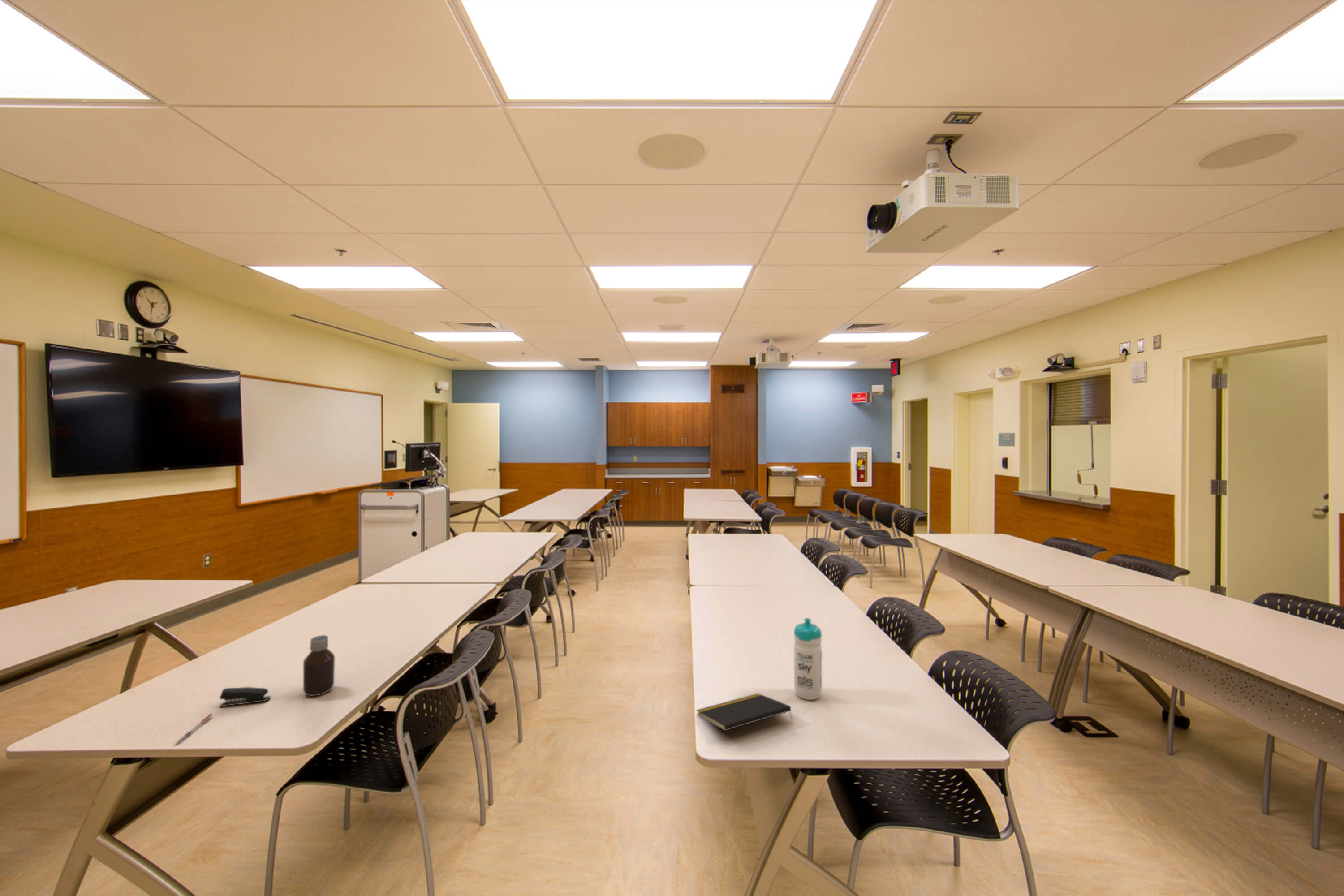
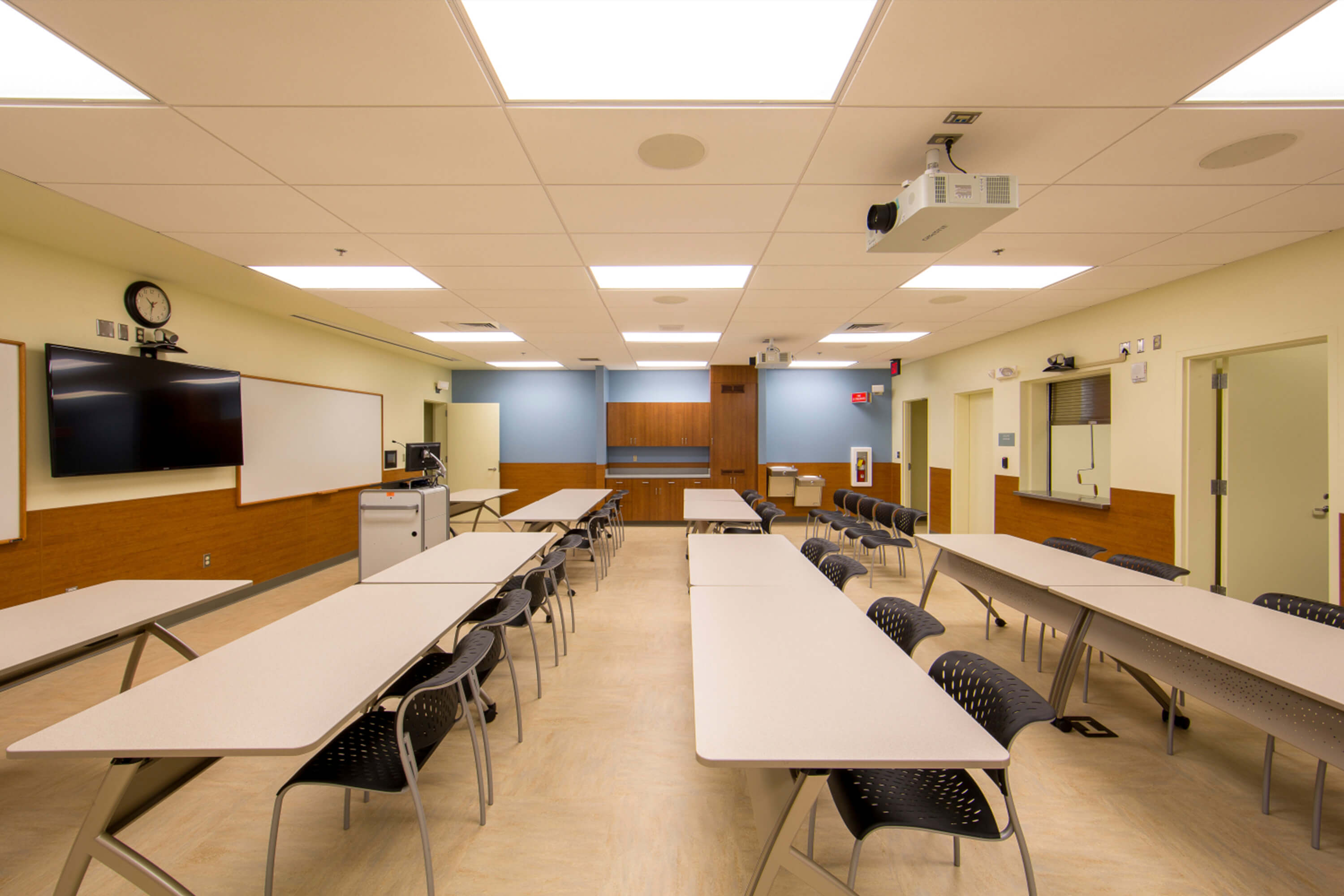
- notepad (743, 711)
- water bottle (808, 656)
- pen (194, 728)
- stapler (245, 694)
- bottle (319, 664)
